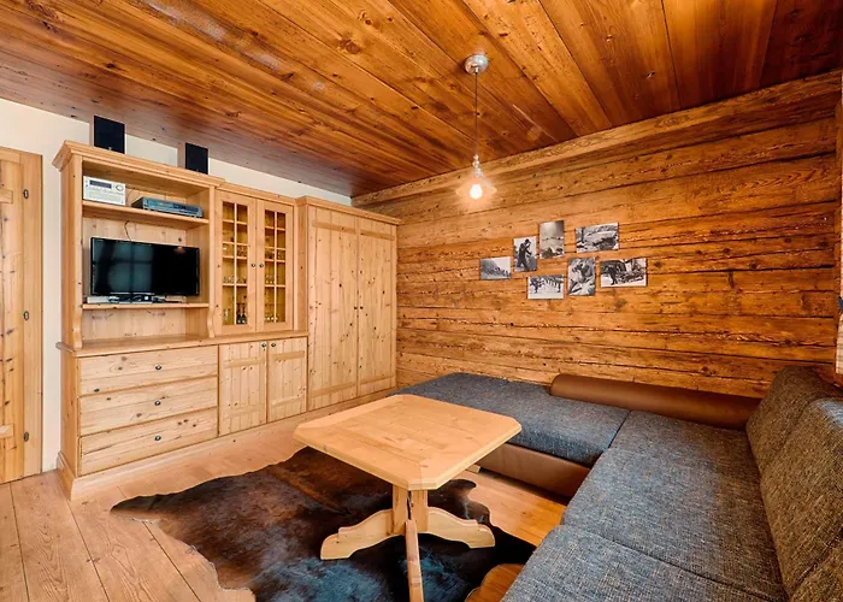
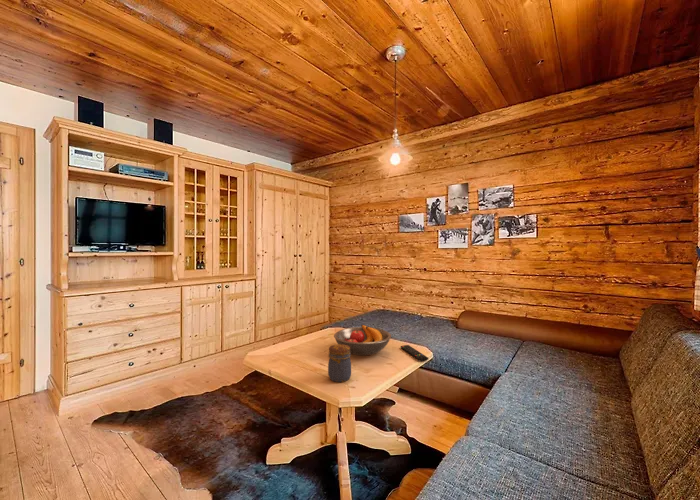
+ remote control (413, 352)
+ jar (340, 361)
+ fruit bowl (362, 340)
